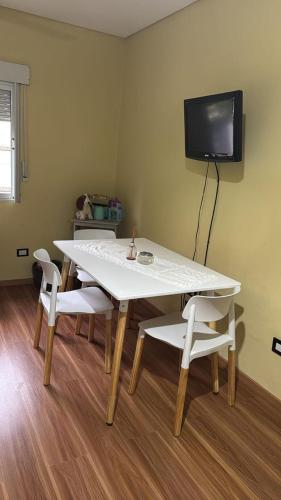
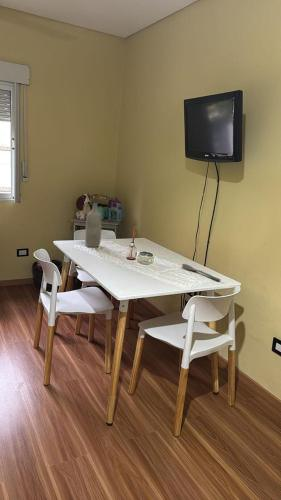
+ bottle (93, 224)
+ spoon (200, 271)
